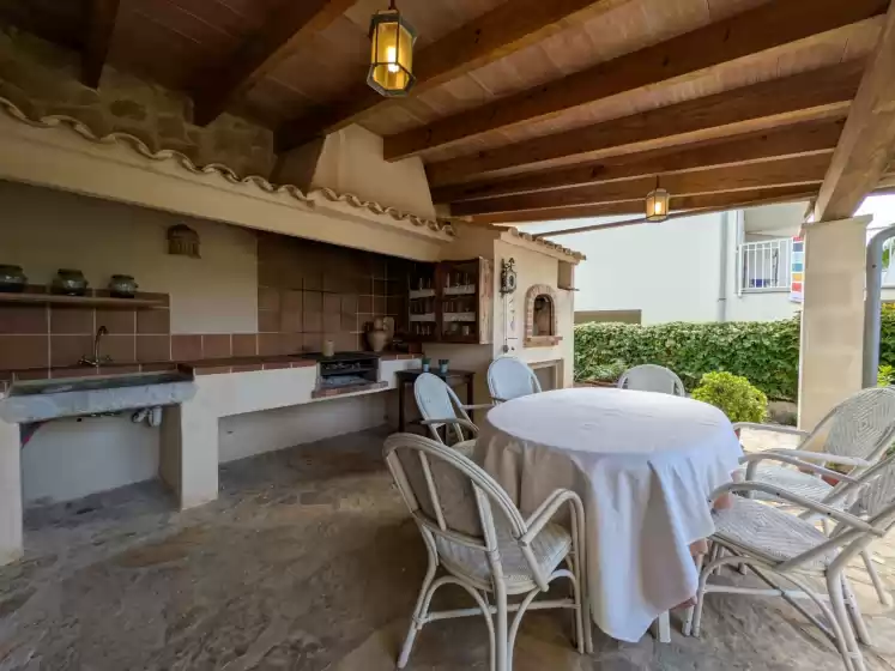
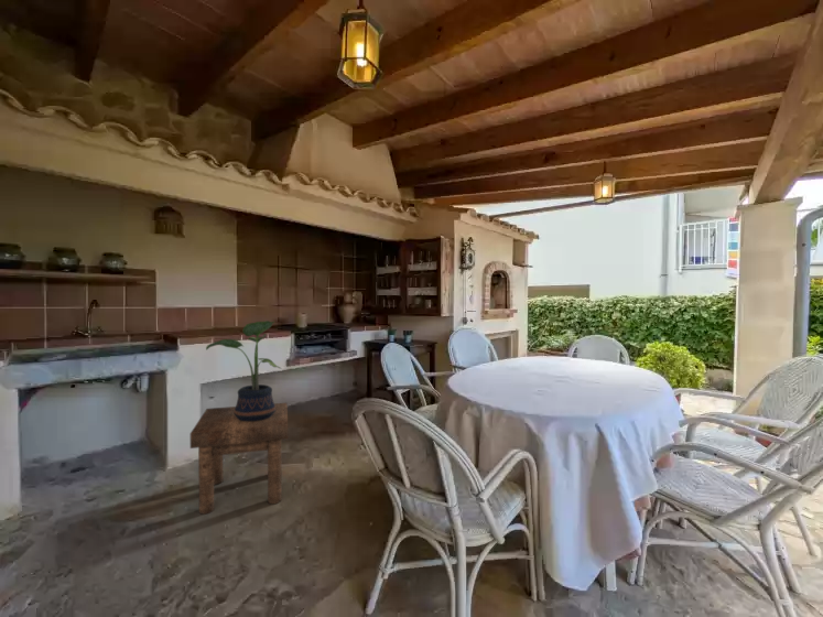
+ potted plant (250, 368)
+ stool (245, 452)
